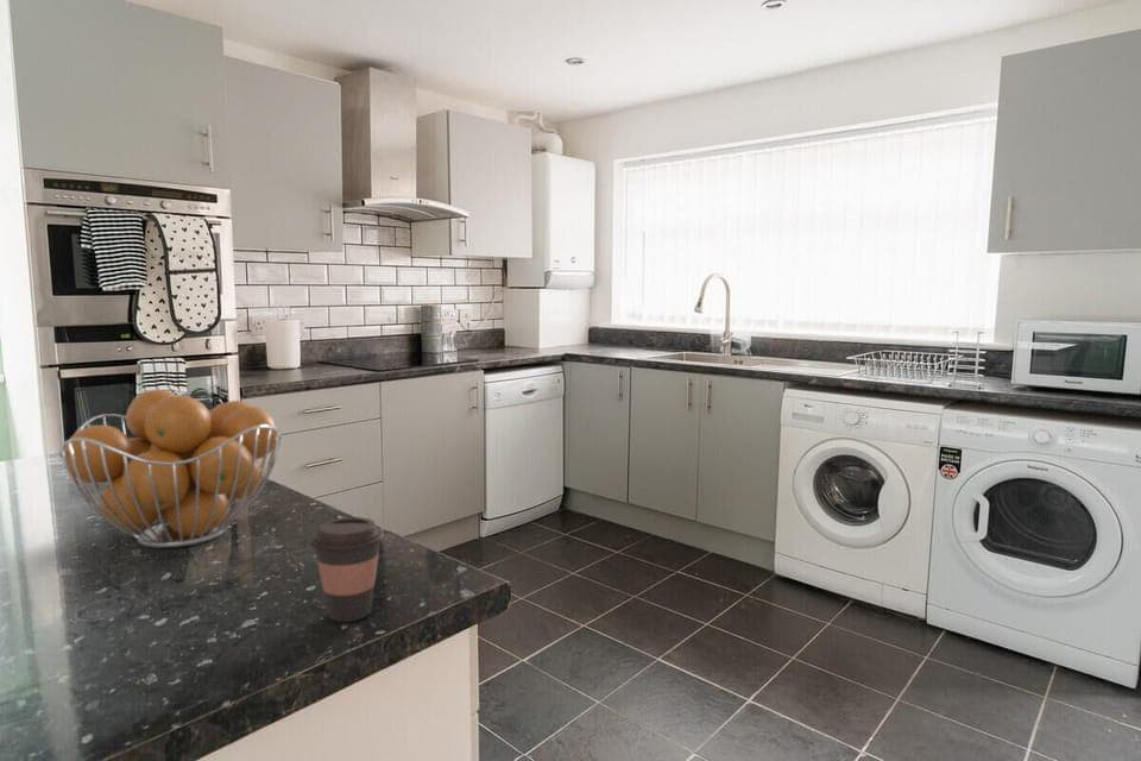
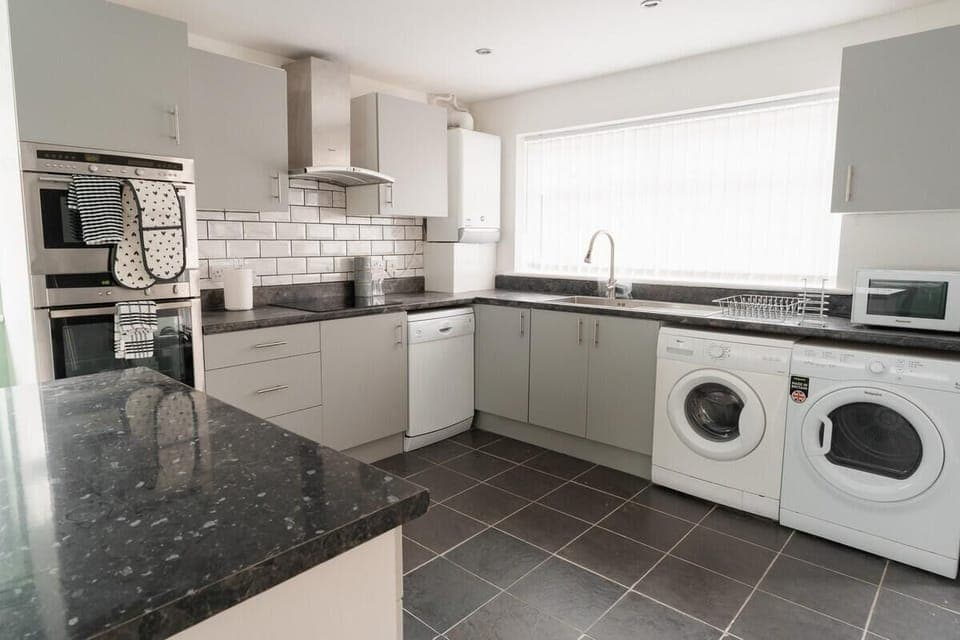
- fruit basket (179, 463)
- coffee cup (348, 570)
